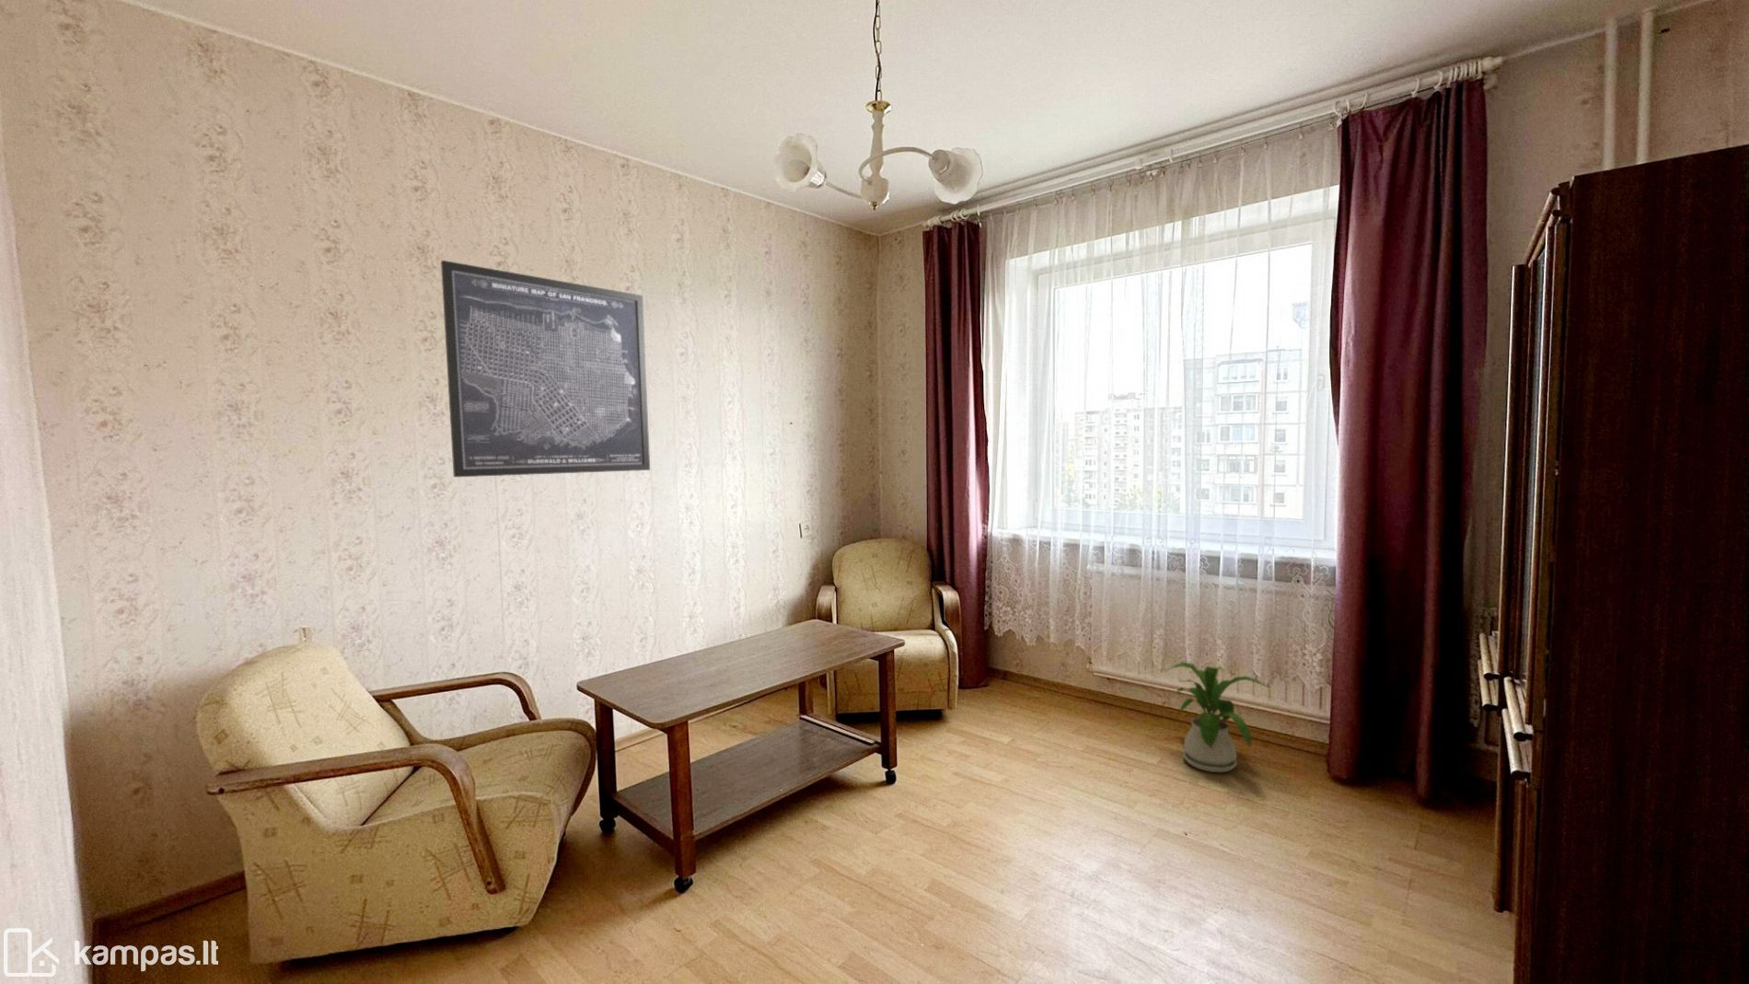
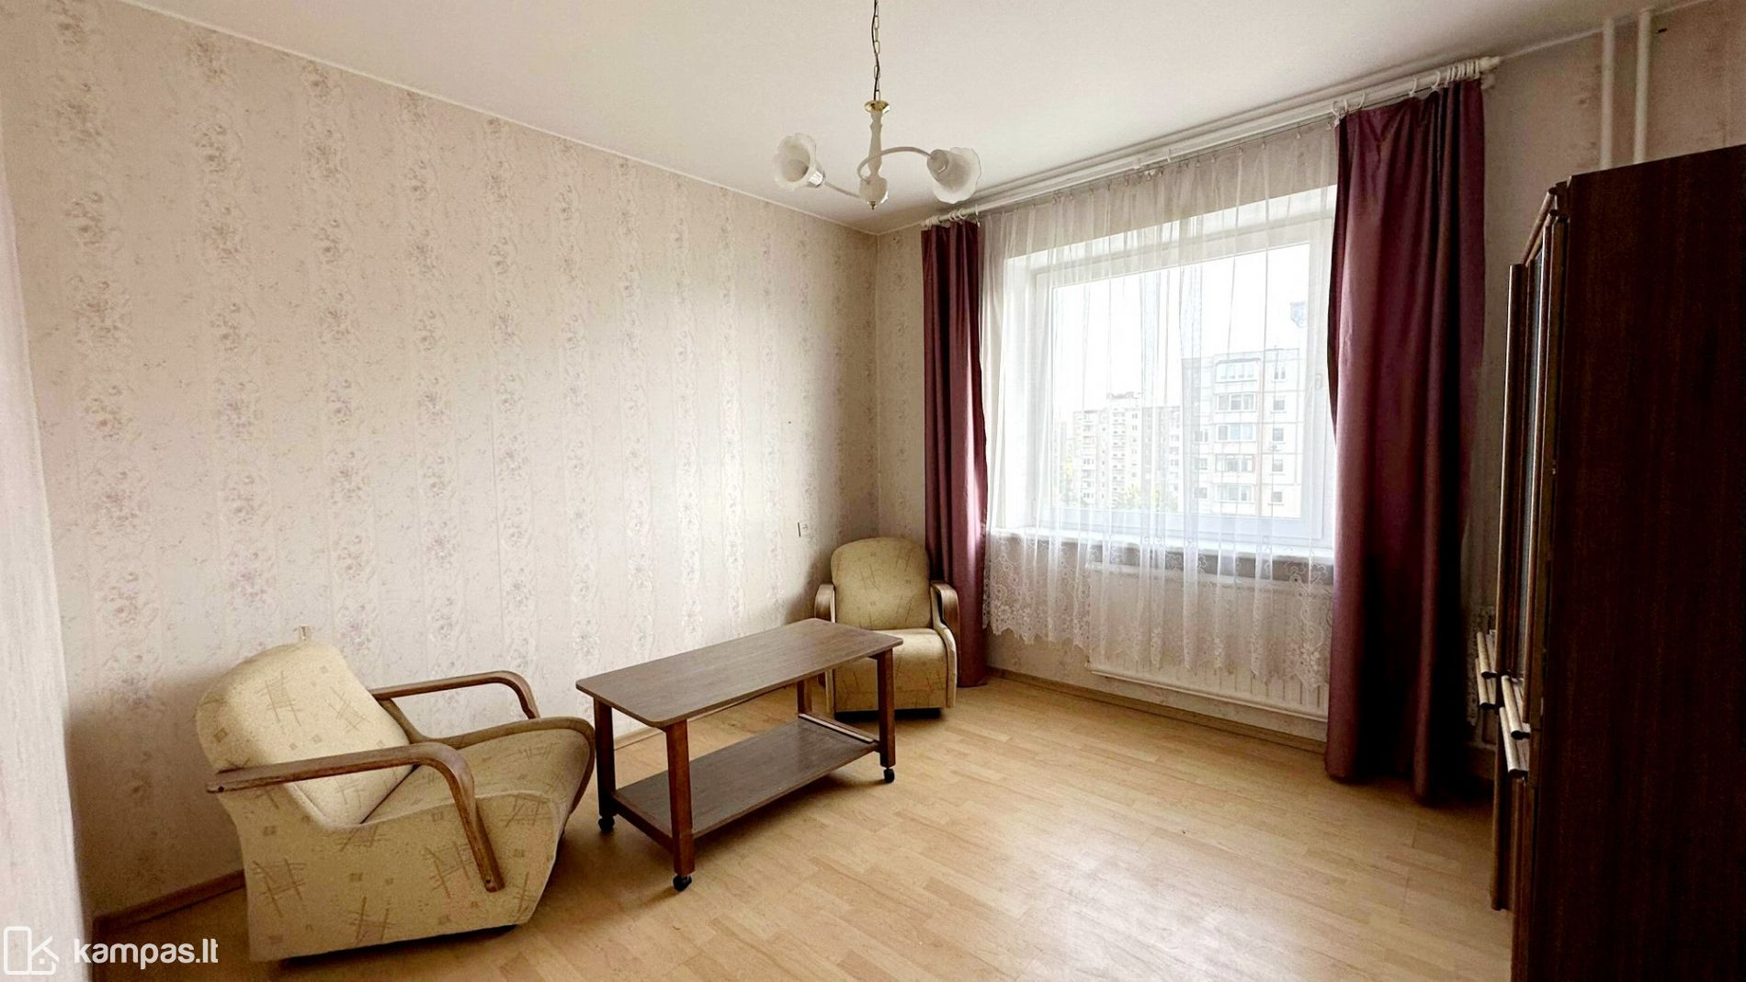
- wall art (557, 377)
- house plant (1216, 706)
